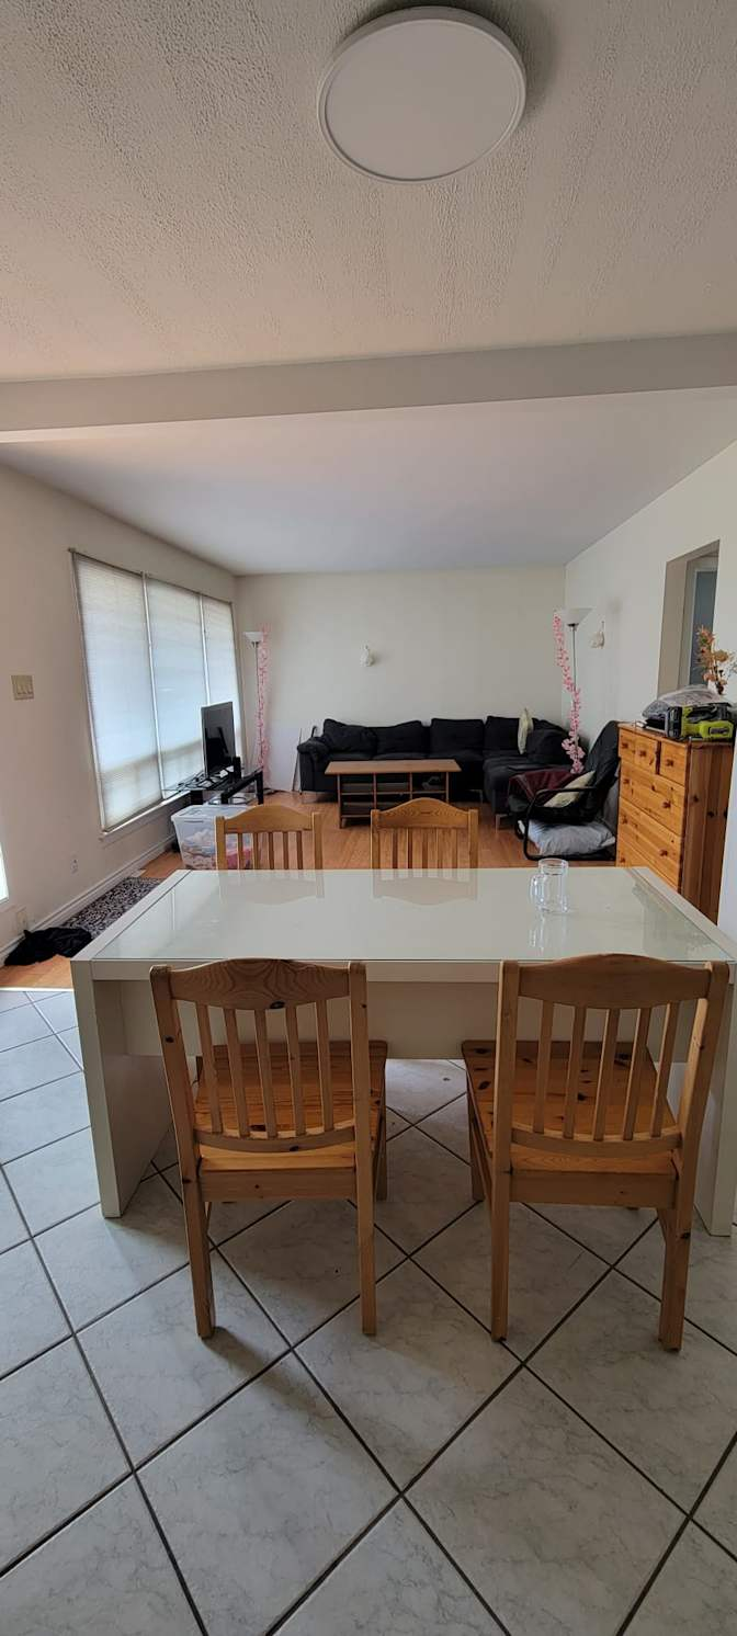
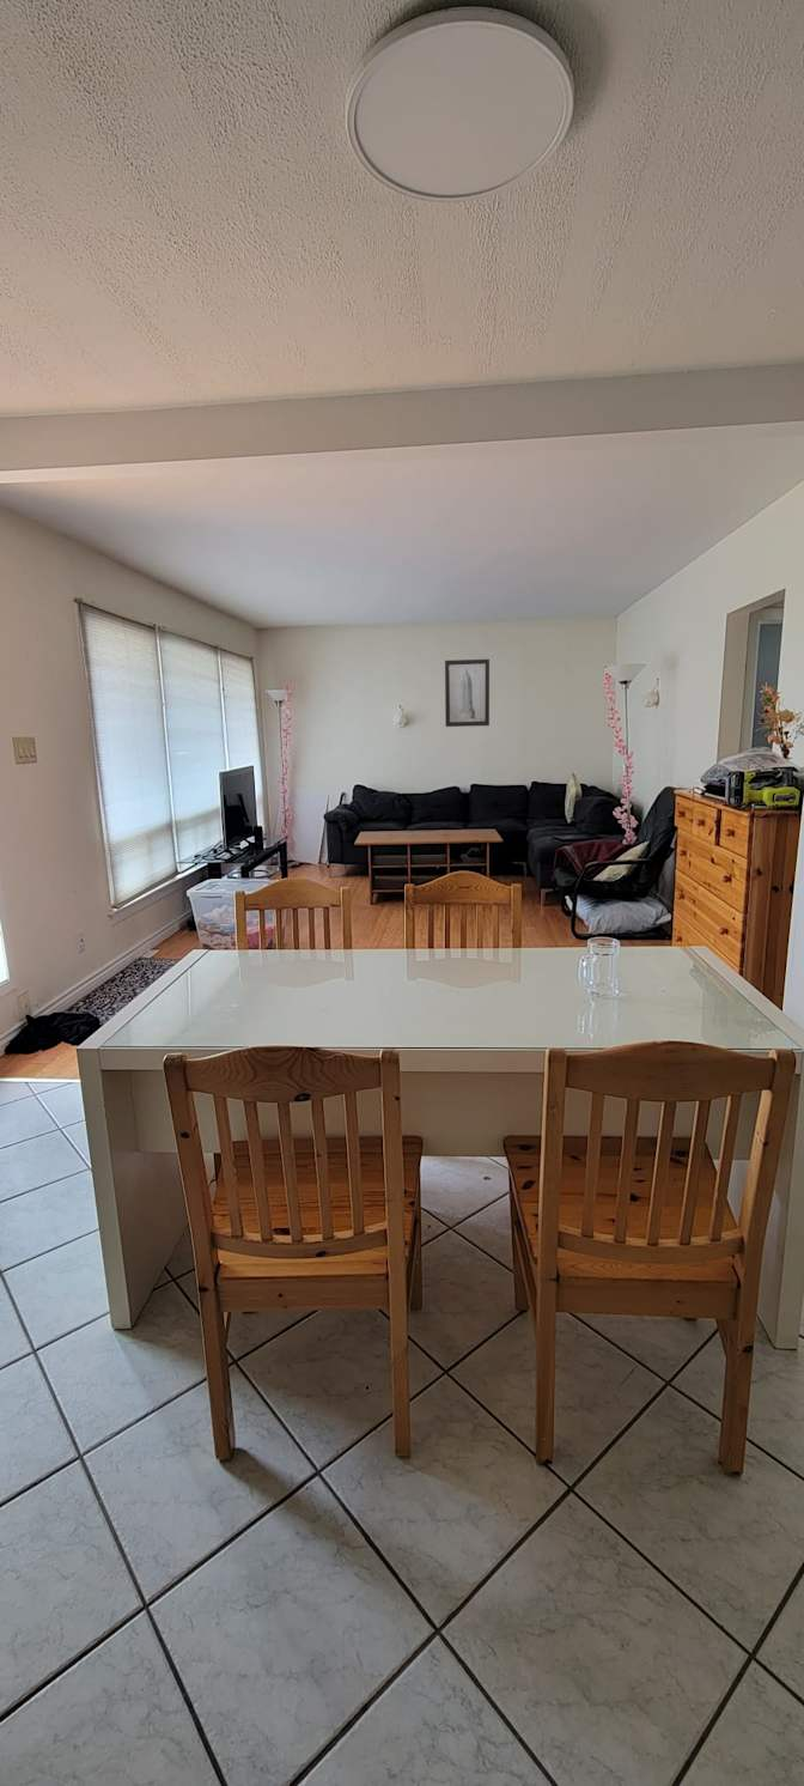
+ wall art (467, 693)
